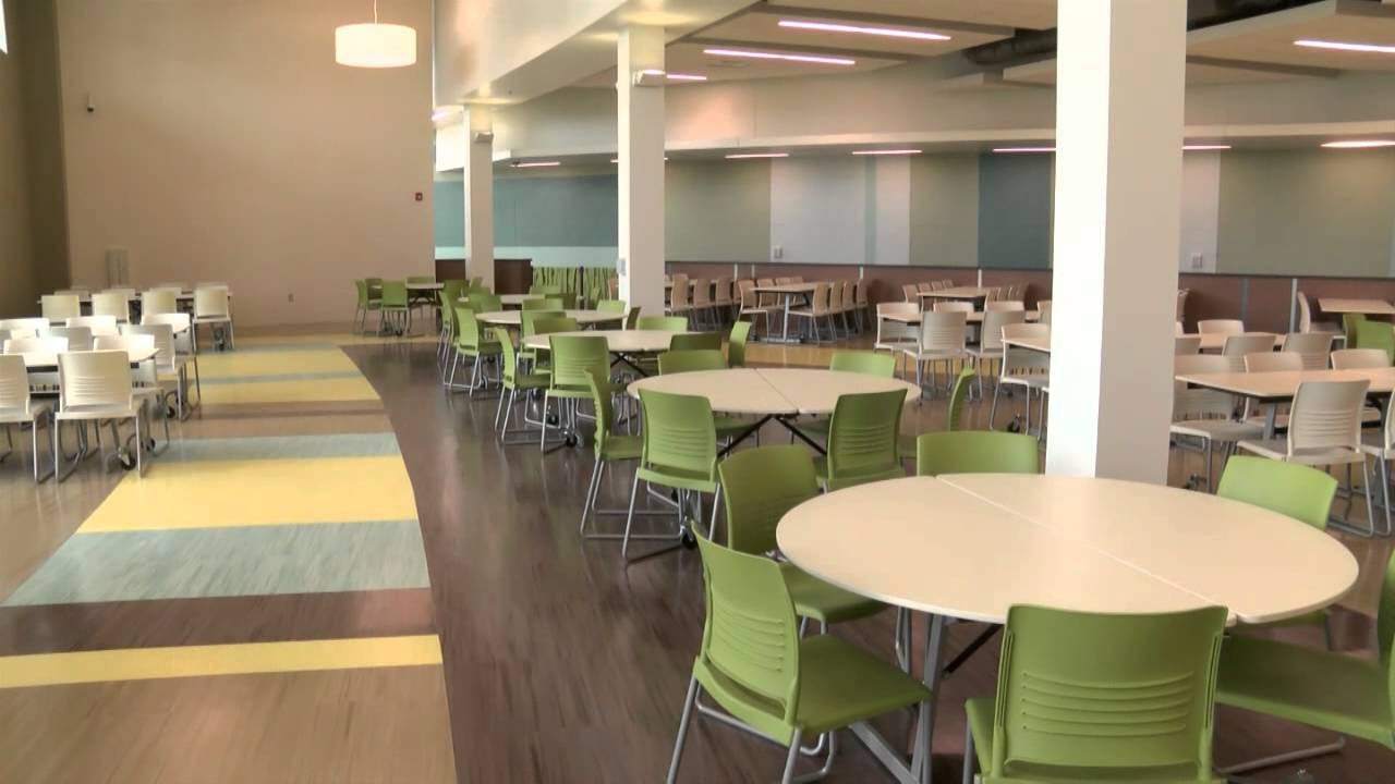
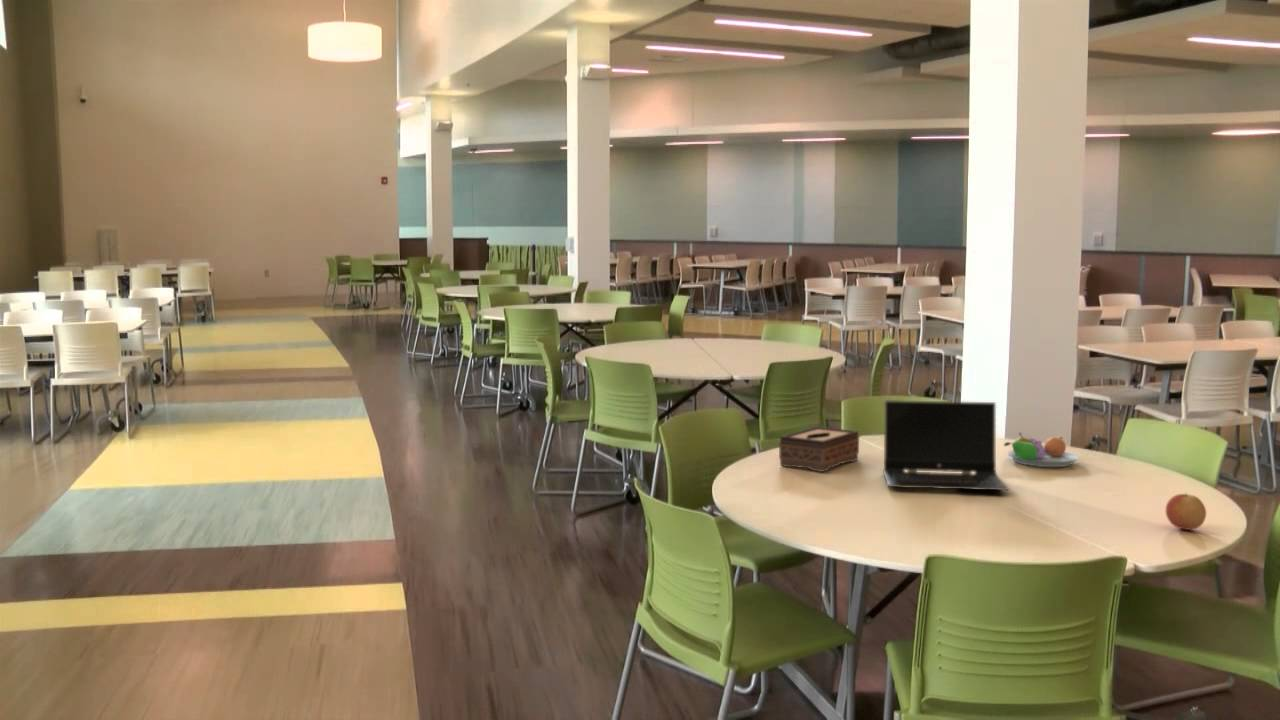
+ laptop computer (943, 445)
+ apple (1185, 510)
+ fruit bowl (1040, 448)
+ tissue box (819, 448)
